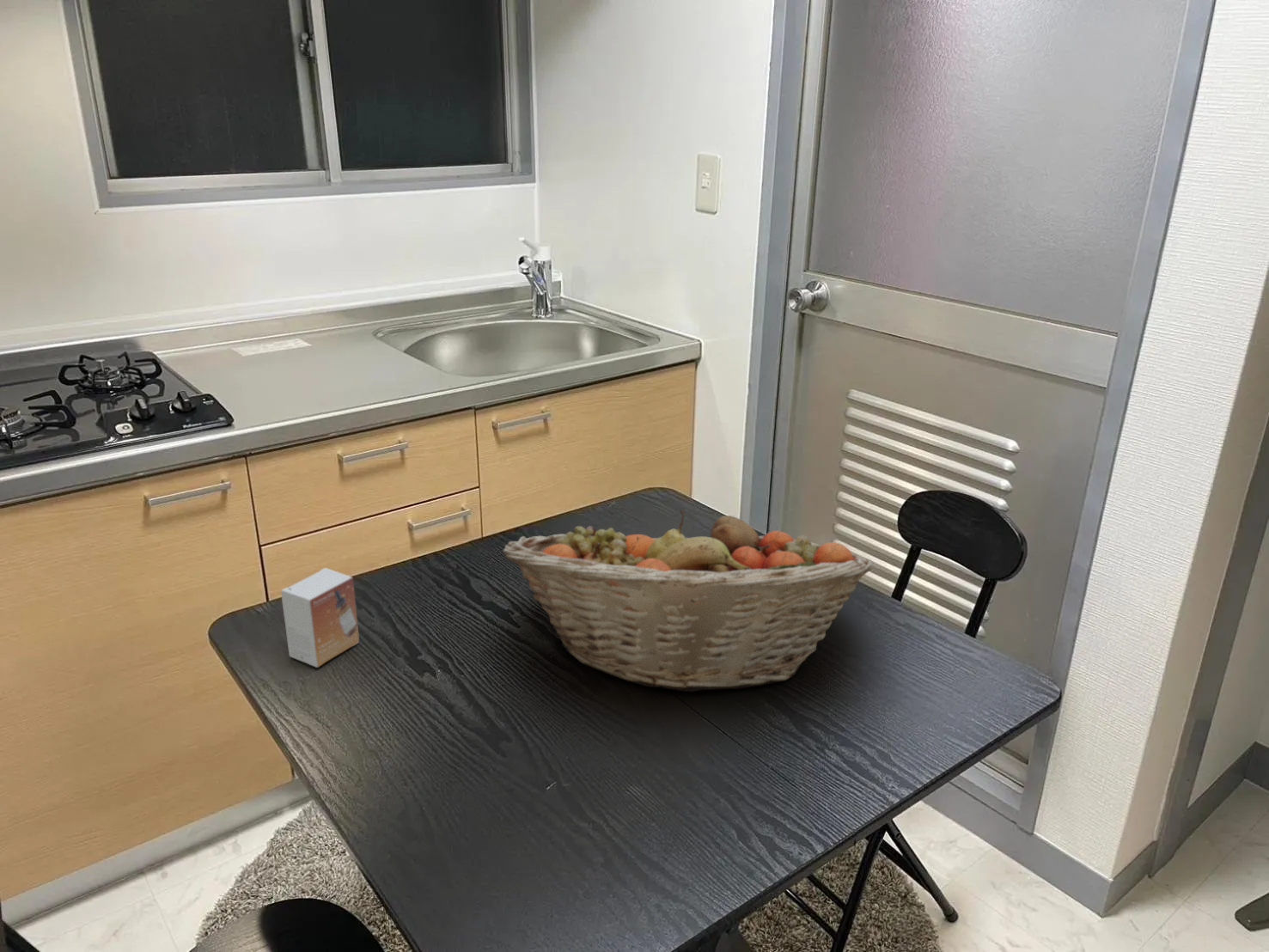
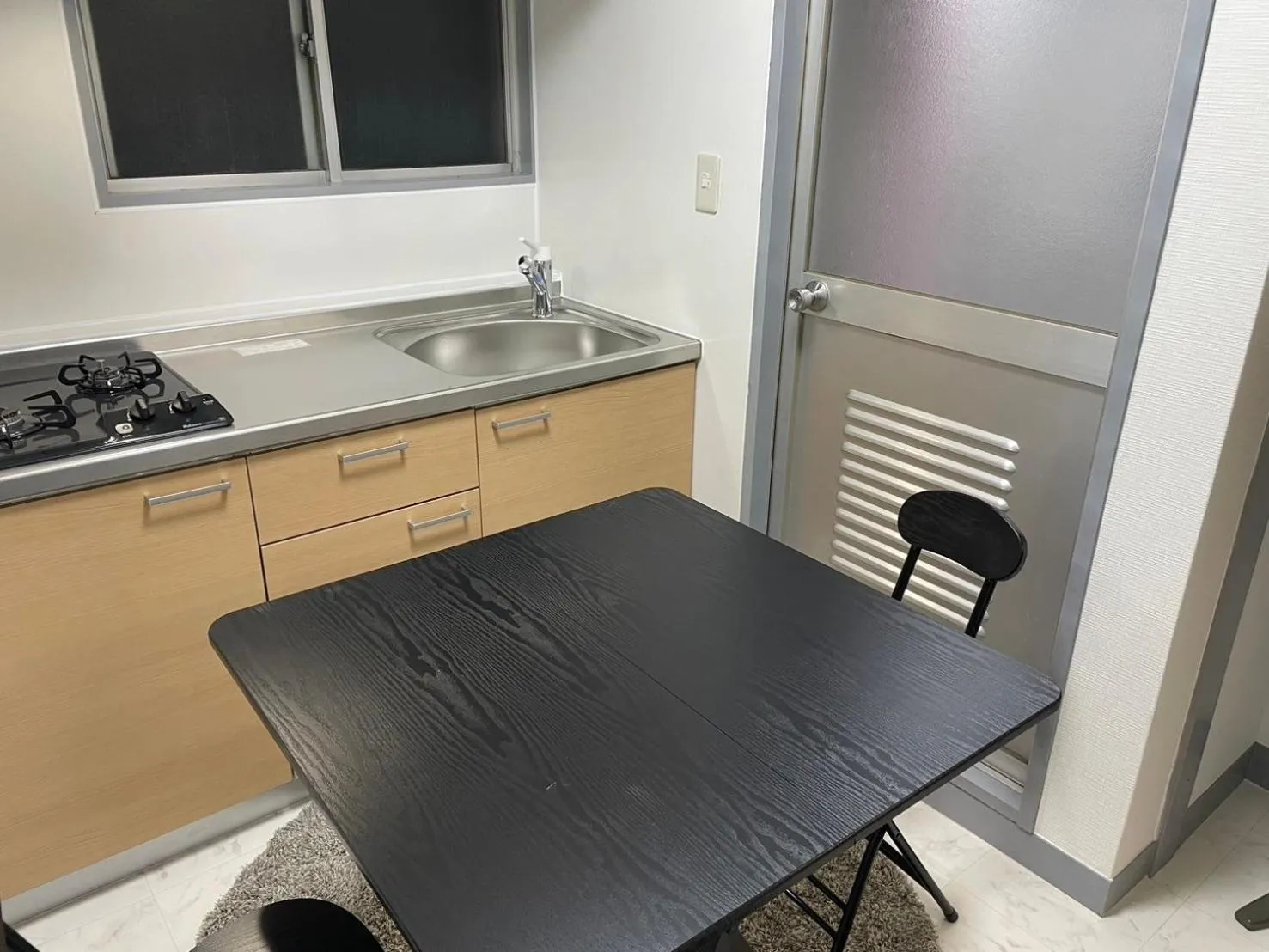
- small box (321, 616)
- fruit basket (684, 580)
